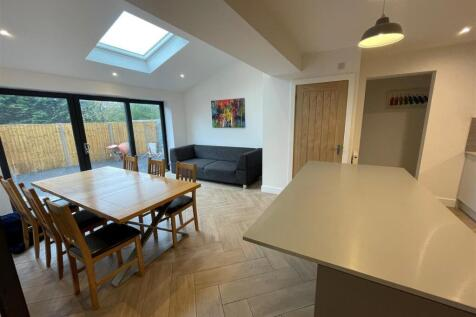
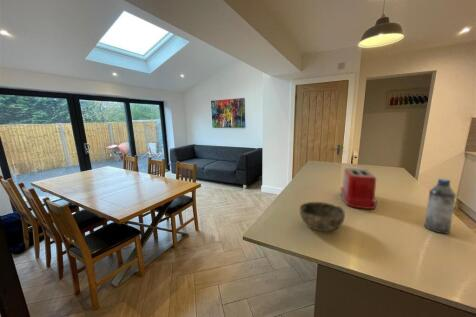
+ water bottle (440, 204)
+ toaster (357, 185)
+ bowl (320, 217)
